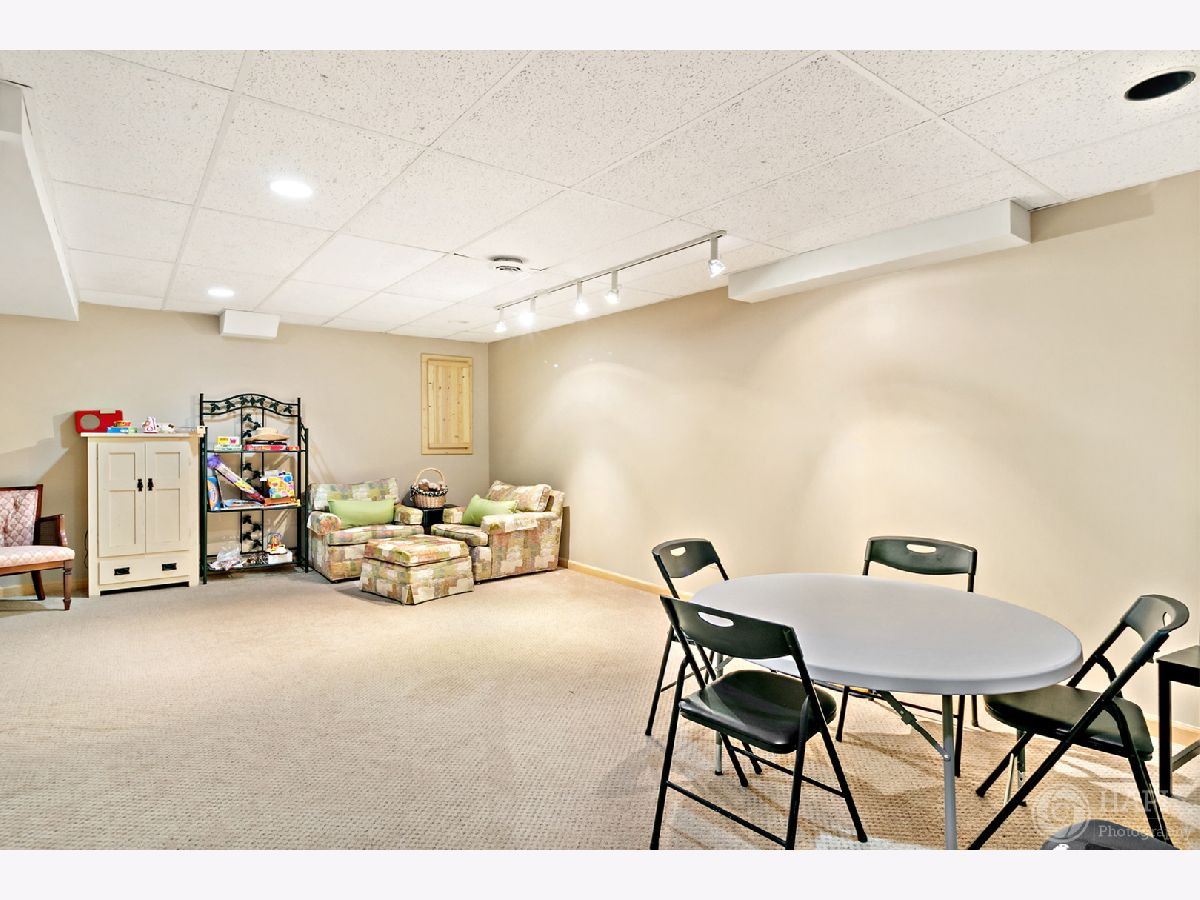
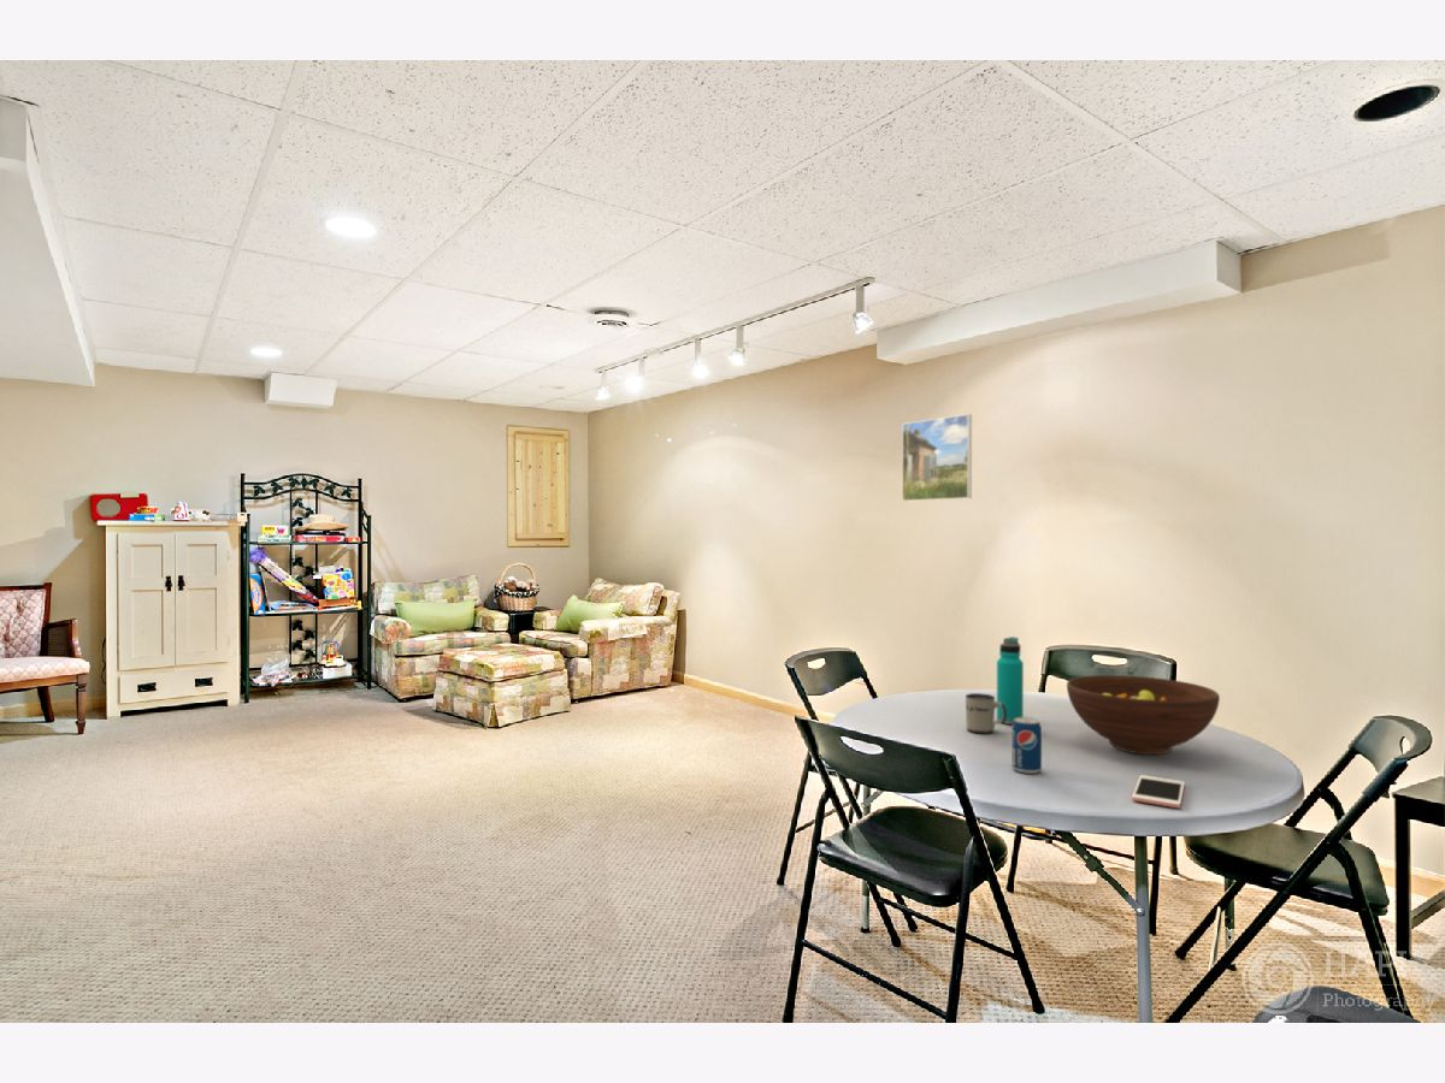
+ water bottle (1009, 679)
+ cell phone (1158, 791)
+ fruit bowl (1139, 717)
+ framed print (936, 458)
+ mug (985, 714)
+ beverage can (1026, 745)
